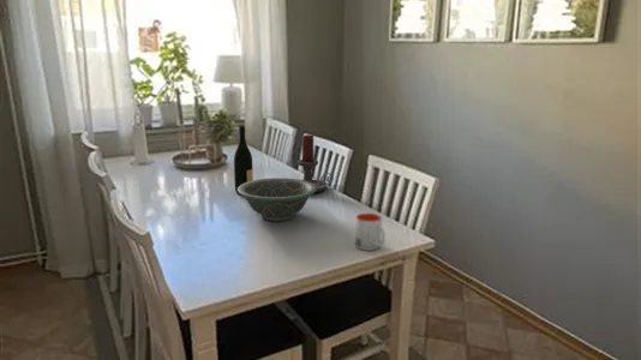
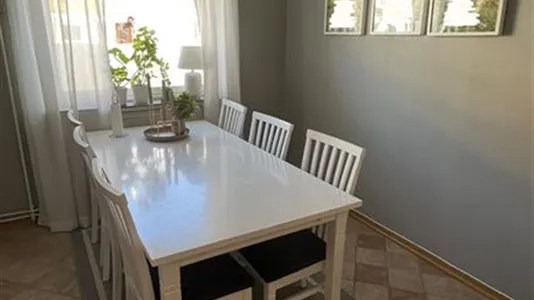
- mug (371, 233)
- wine bottle (242, 158)
- decorative bowl (277, 202)
- candle holder (312, 161)
